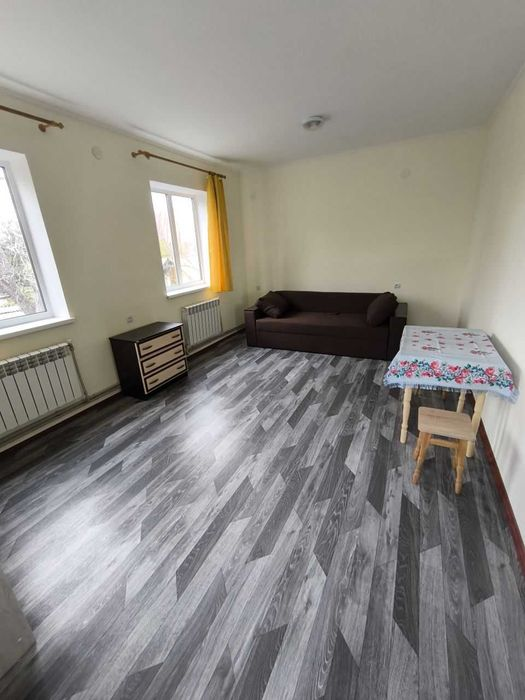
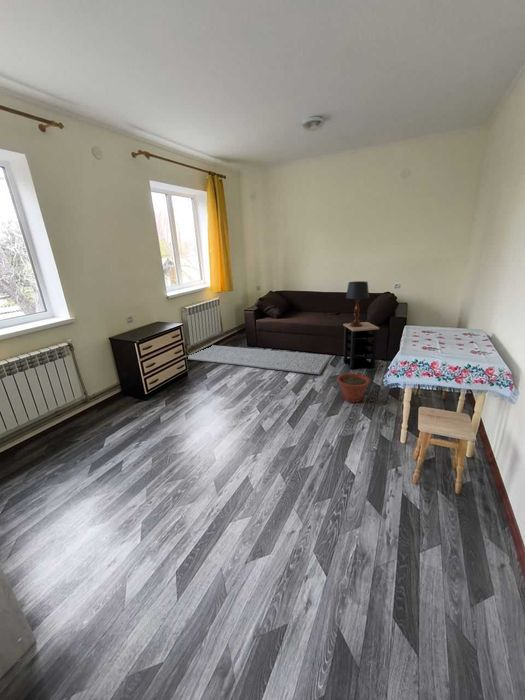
+ plant pot (352, 388)
+ table lamp (357, 304)
+ side table (359, 345)
+ rug (247, 356)
